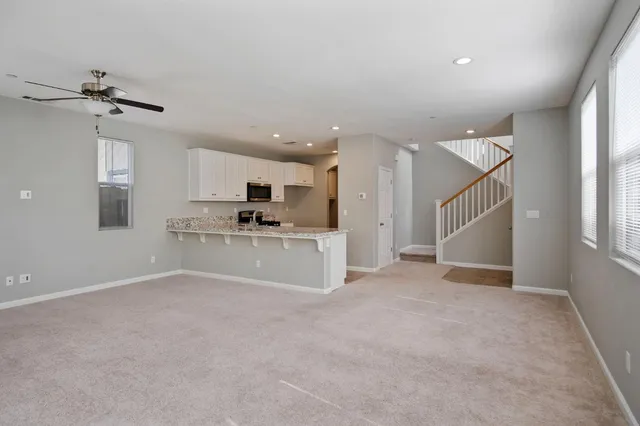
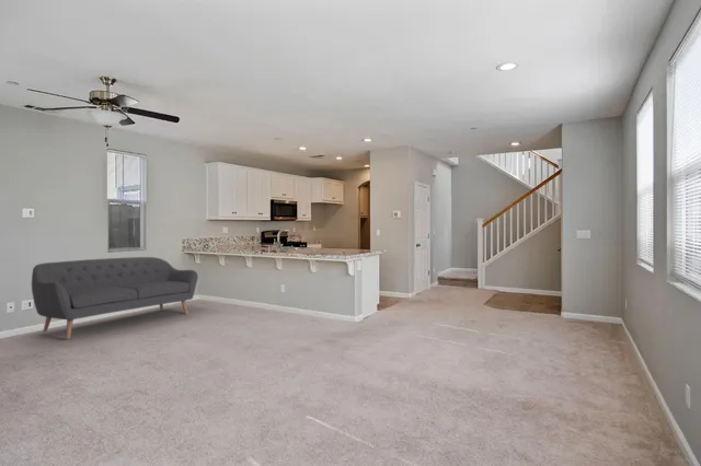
+ sofa (120, 290)
